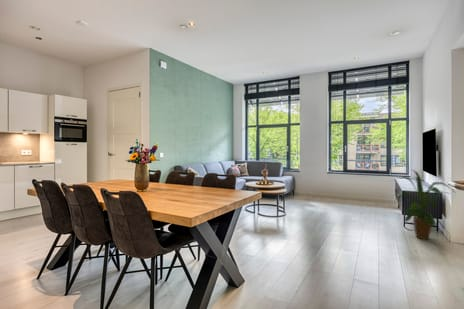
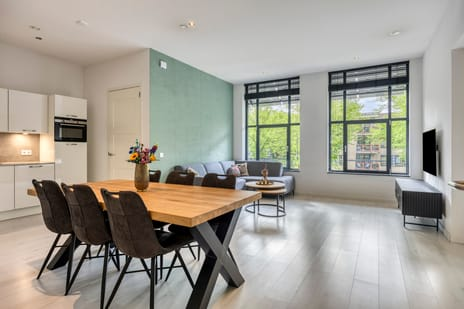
- house plant (422, 204)
